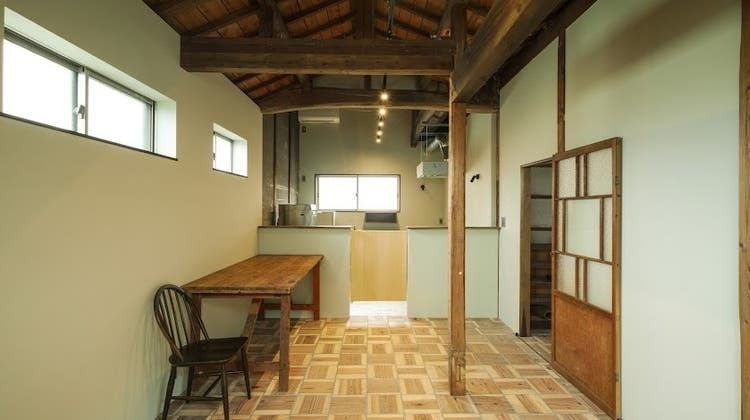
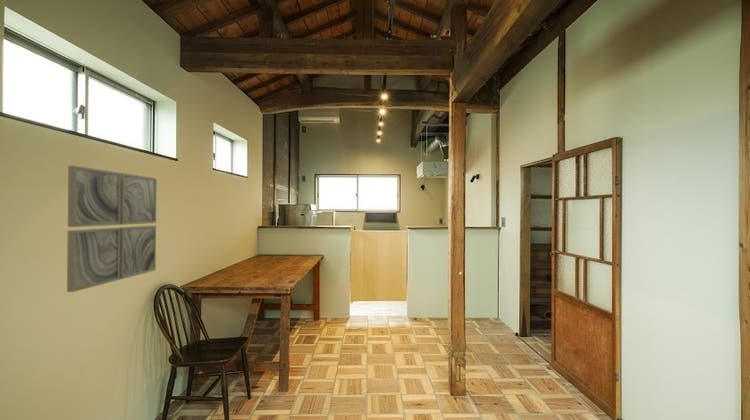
+ wall art (119, 227)
